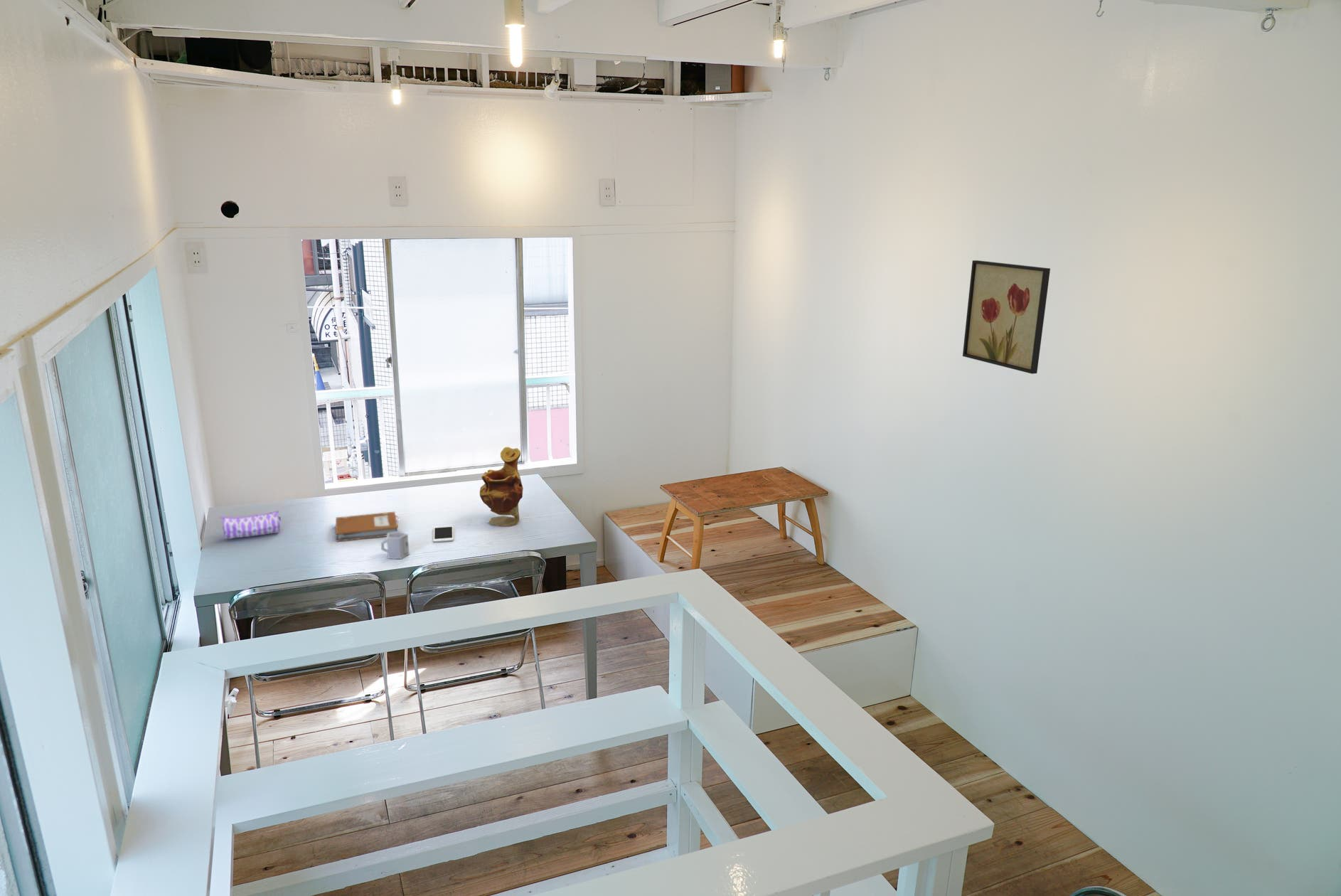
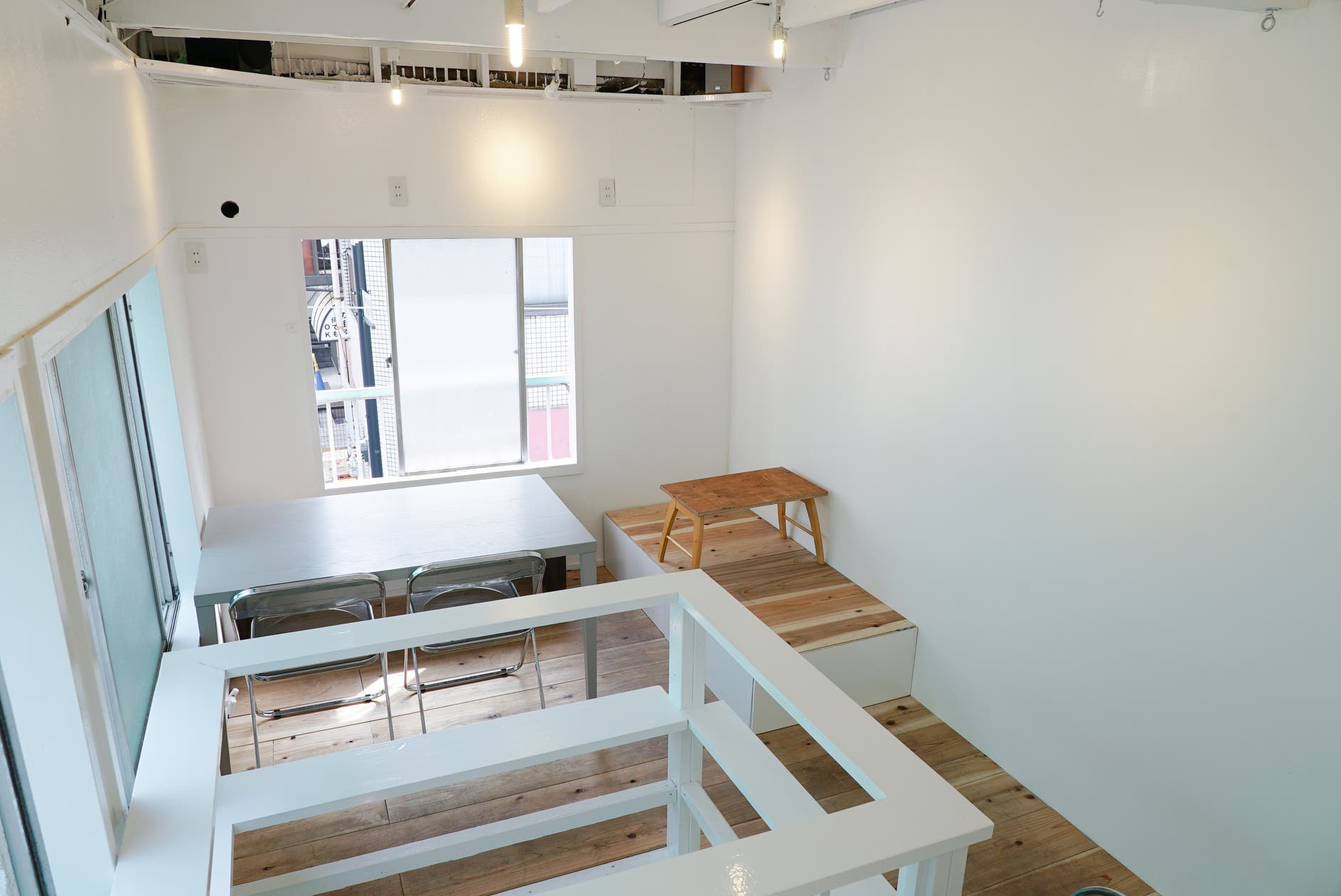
- vase (501, 487)
- notebook (368, 525)
- pencil case (252, 524)
- wall art (1005, 315)
- cell phone (443, 533)
- cup (395, 545)
